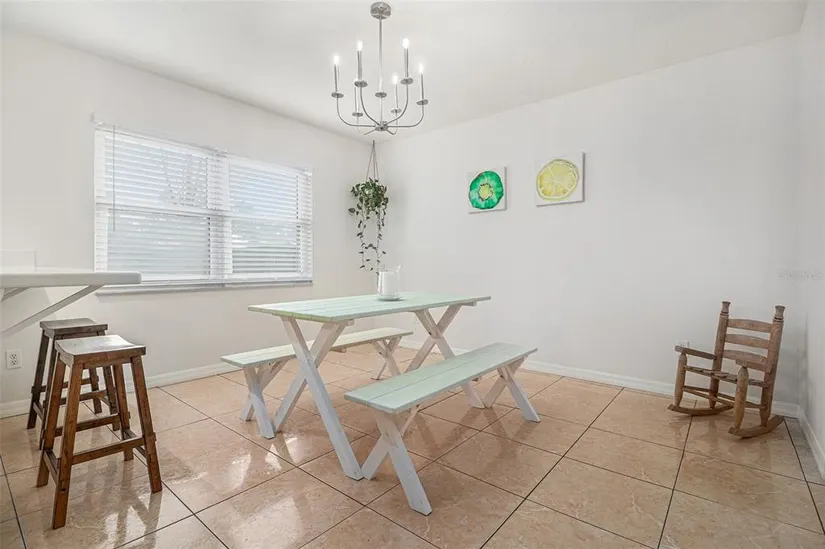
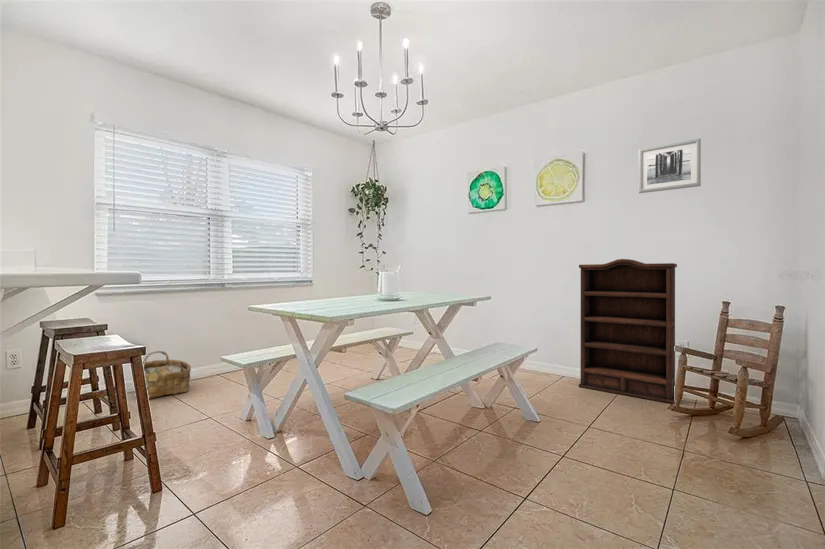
+ bookshelf (625, 325)
+ wall art (668, 167)
+ woven basket (163, 372)
